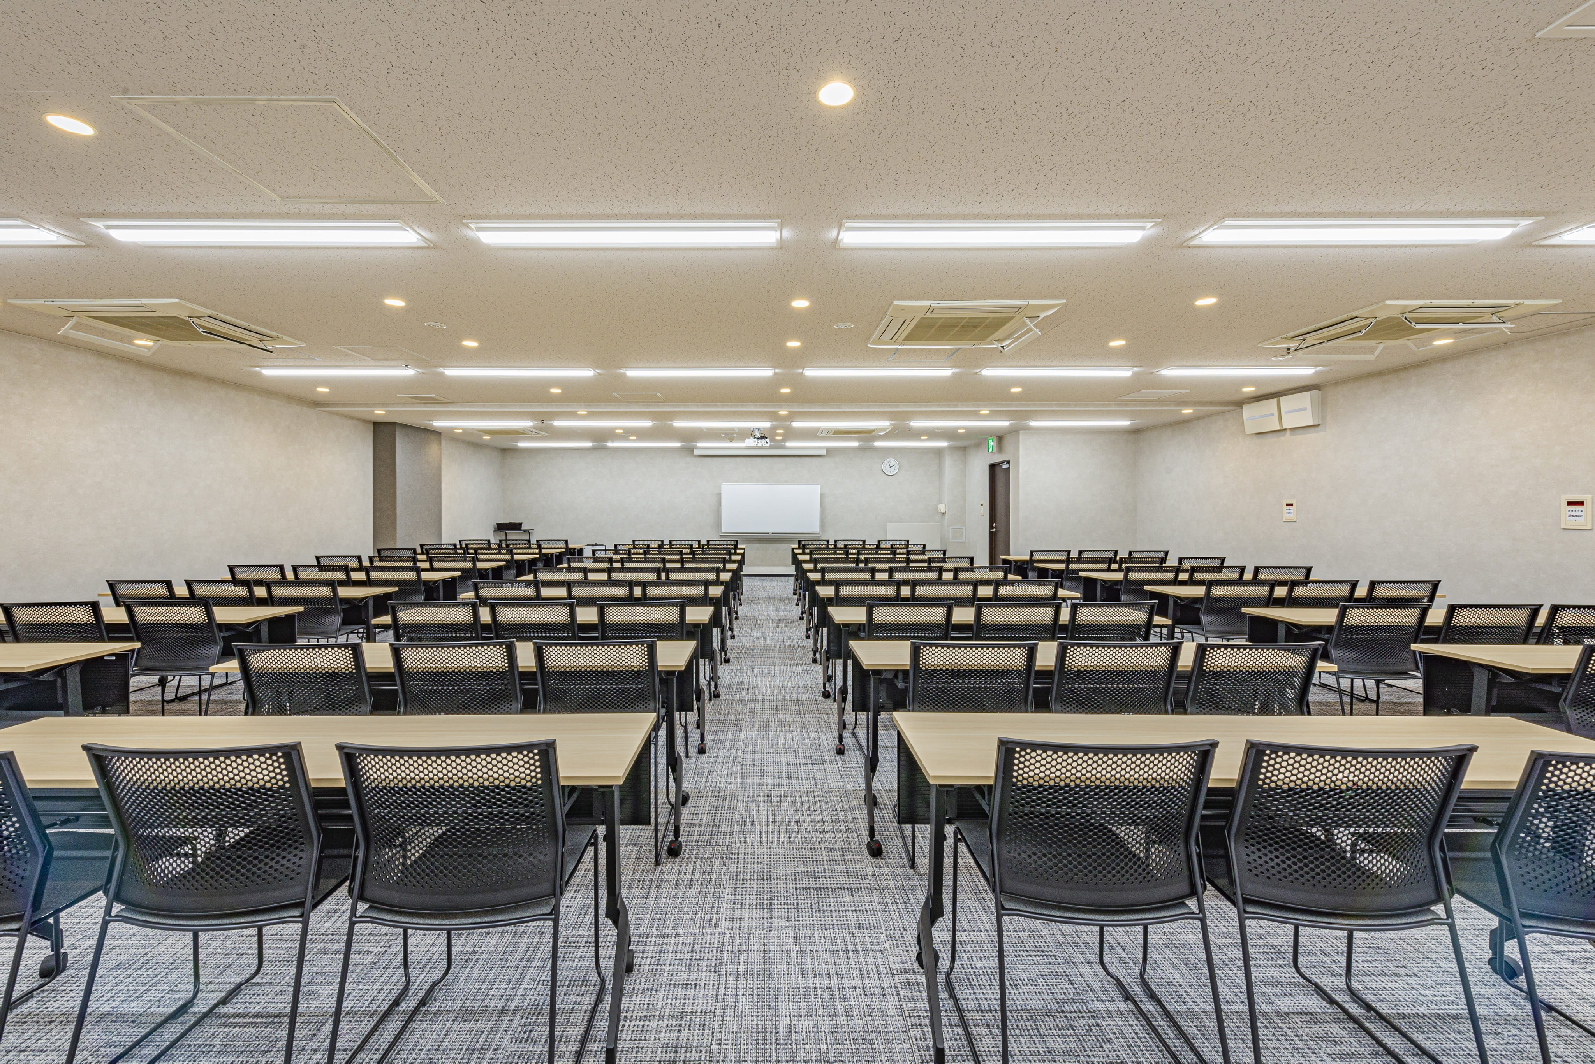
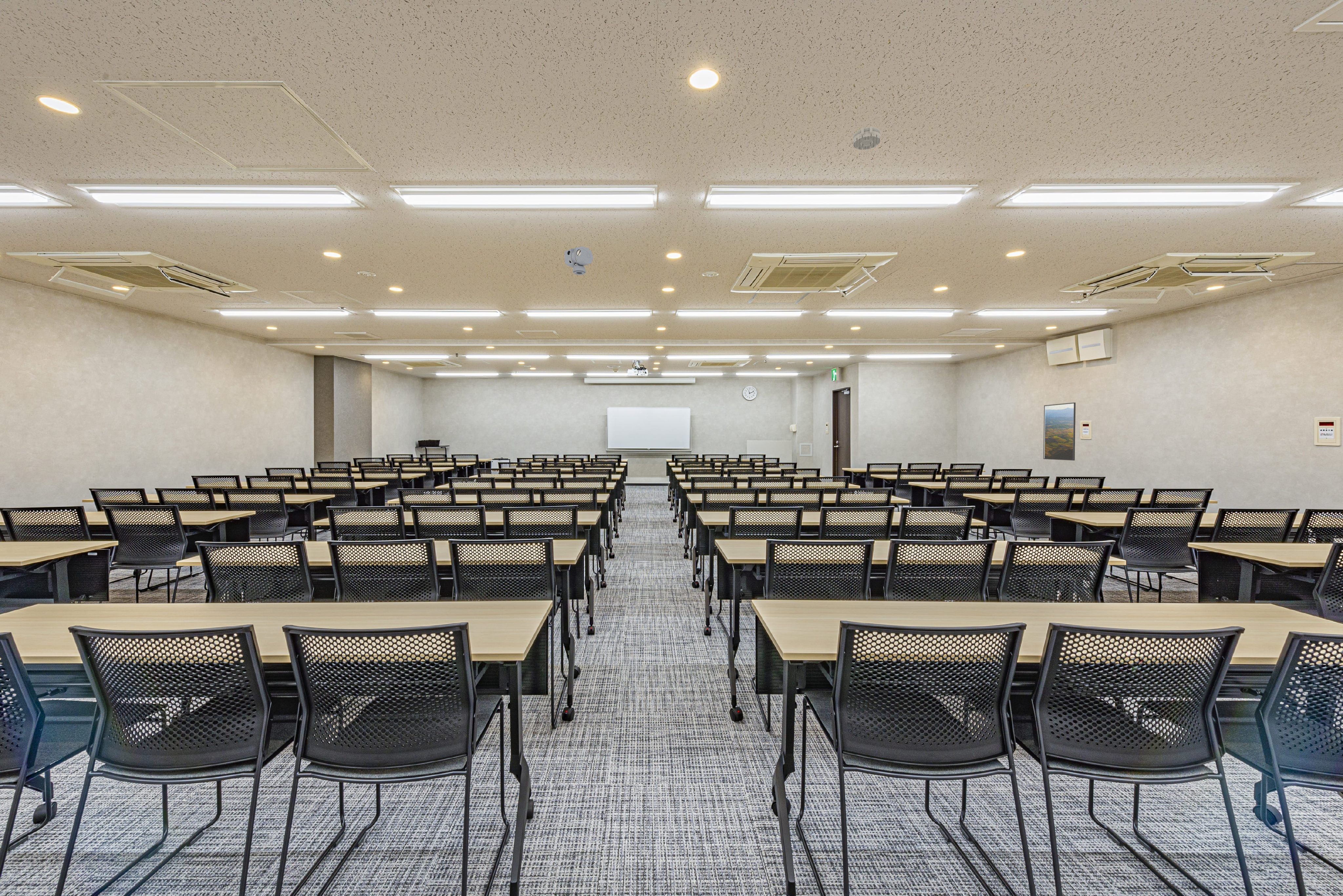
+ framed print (1059, 432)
+ security camera (578, 261)
+ smoke detector (867, 138)
